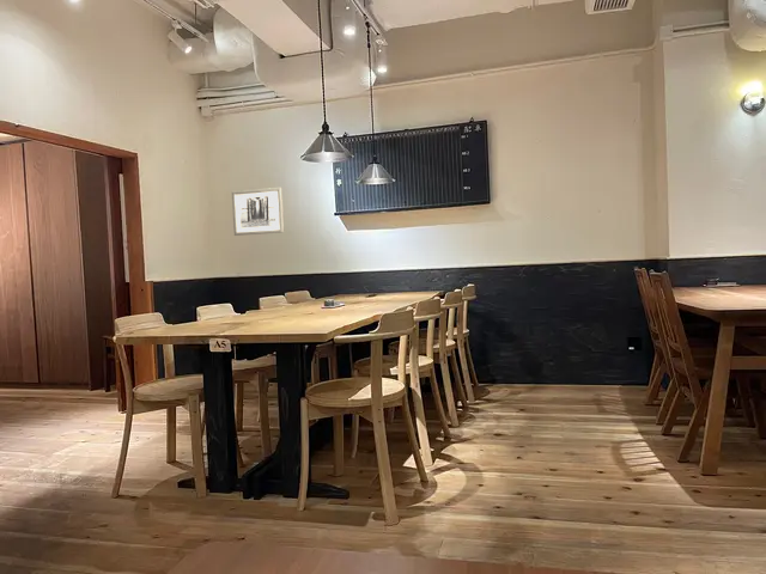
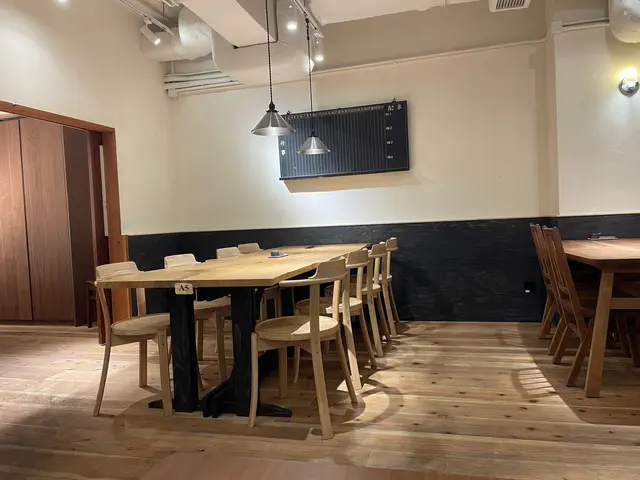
- wall art (257, 212)
